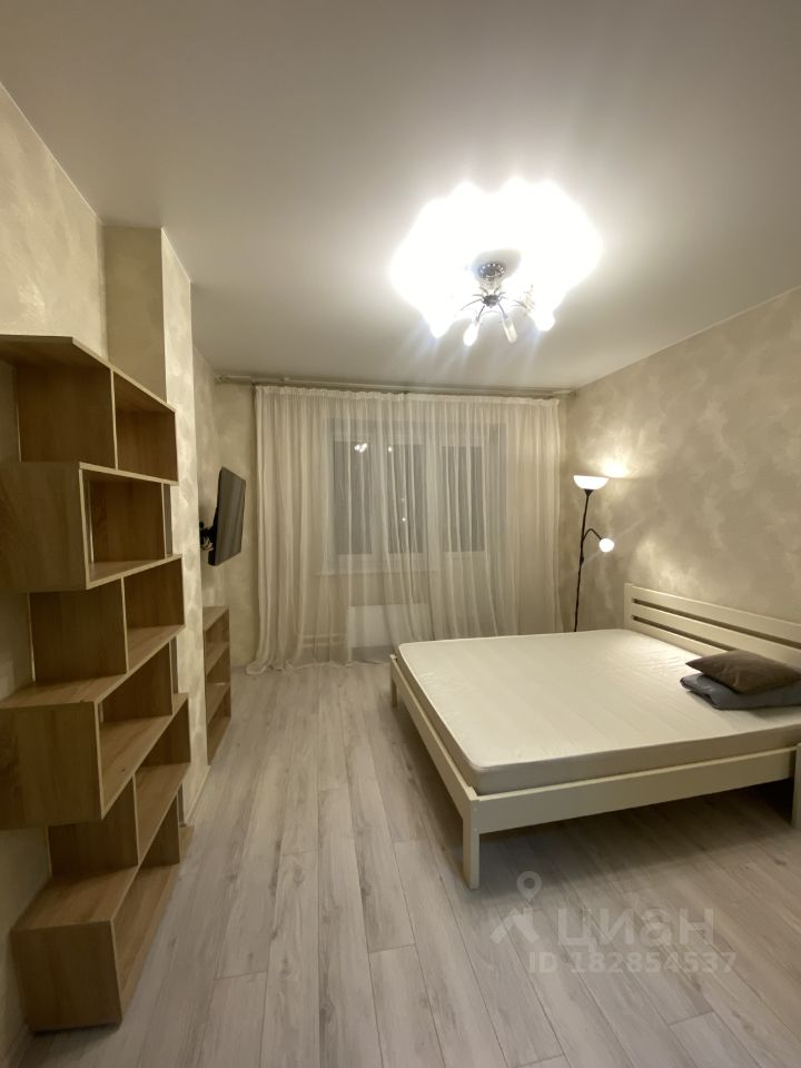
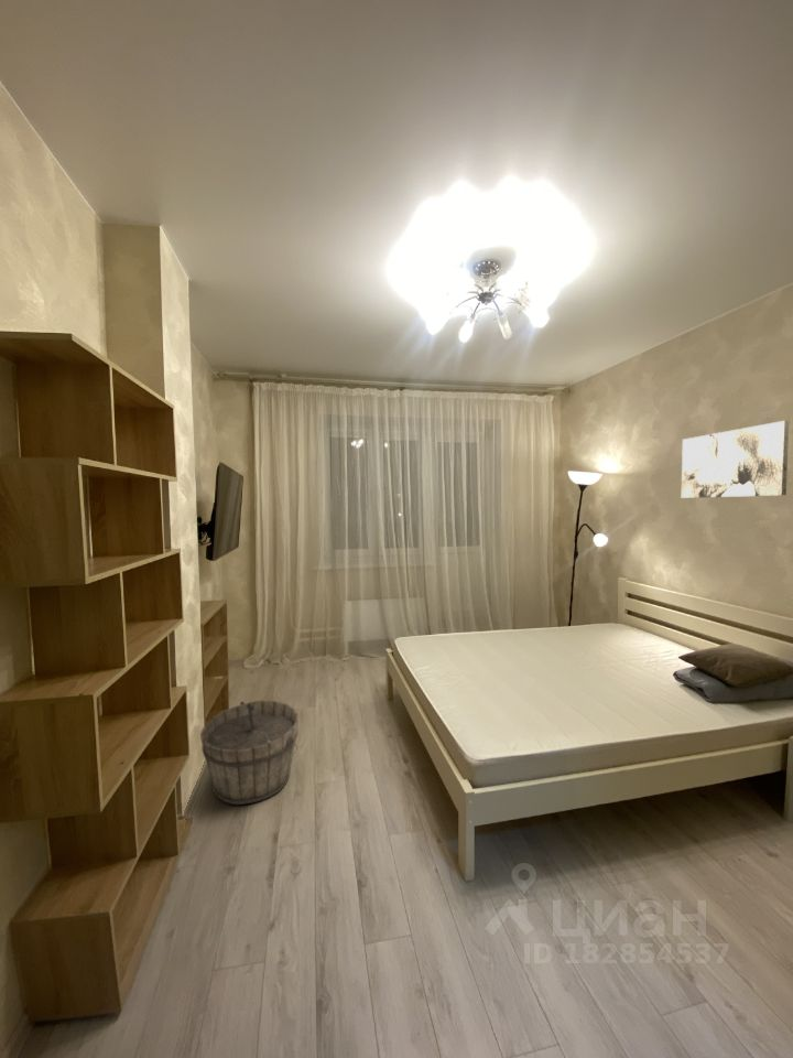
+ wall art (728, 464)
+ wooden bucket (252, 739)
